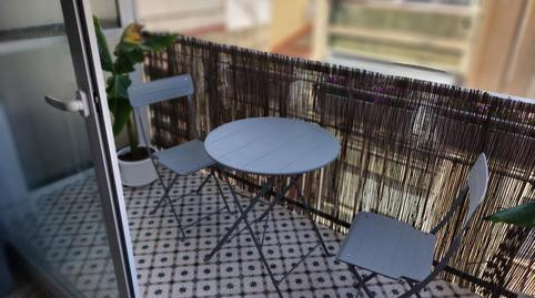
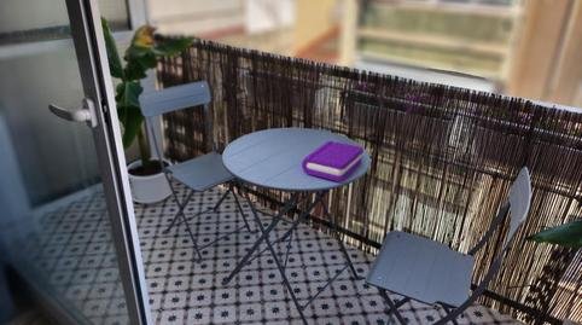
+ book (332, 159)
